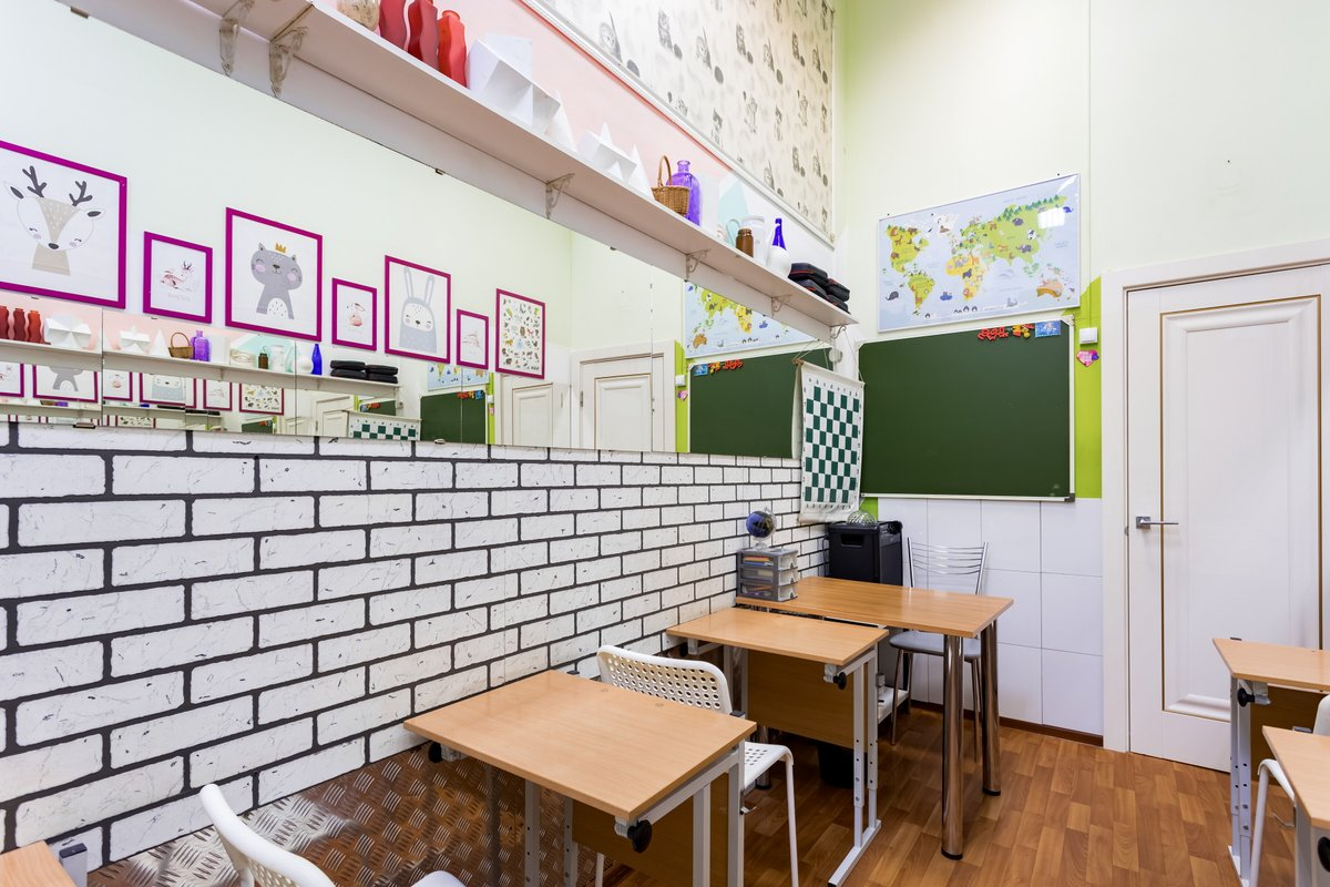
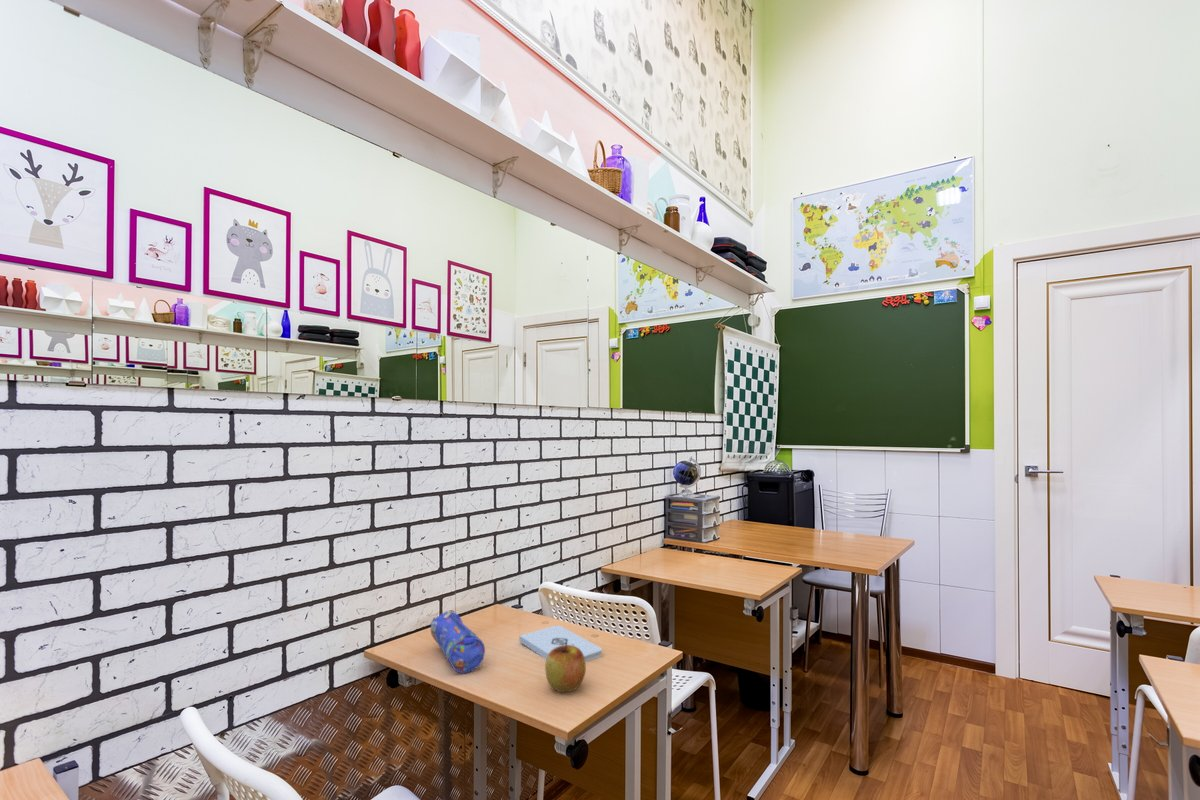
+ pencil case (456, 638)
+ notepad (560, 645)
+ apple (565, 664)
